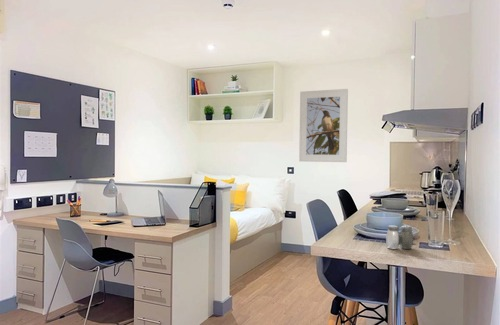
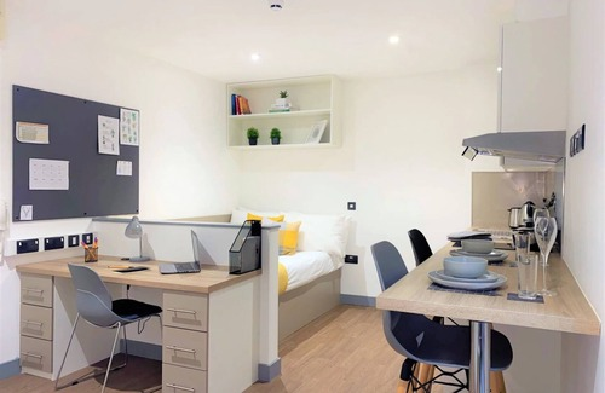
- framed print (322, 126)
- salt and pepper shaker (399, 236)
